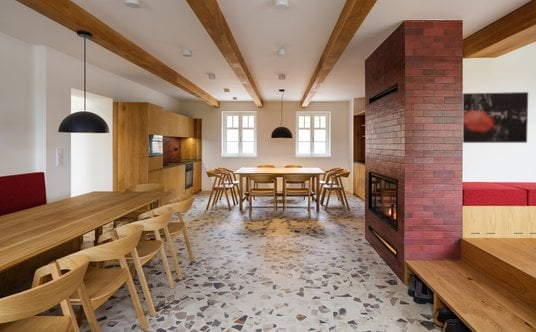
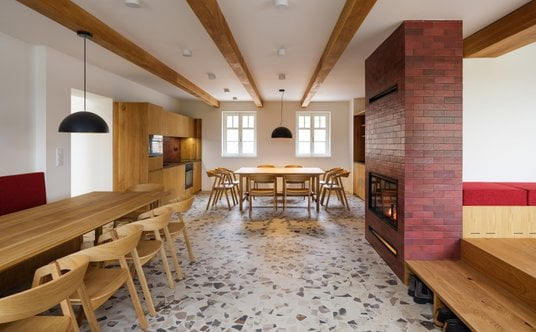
- wall art (486, 118)
